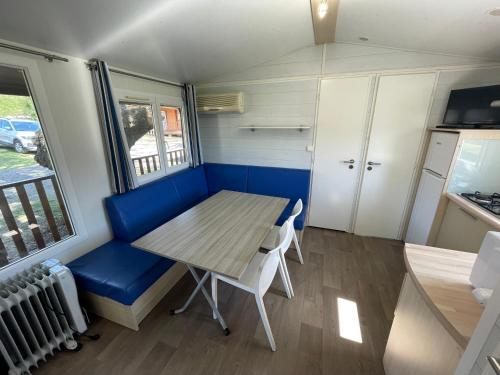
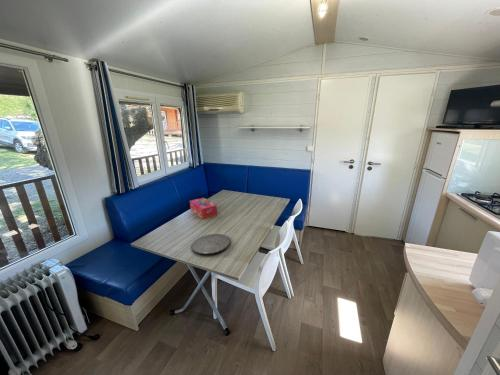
+ tissue box (203, 207)
+ plate (211, 243)
